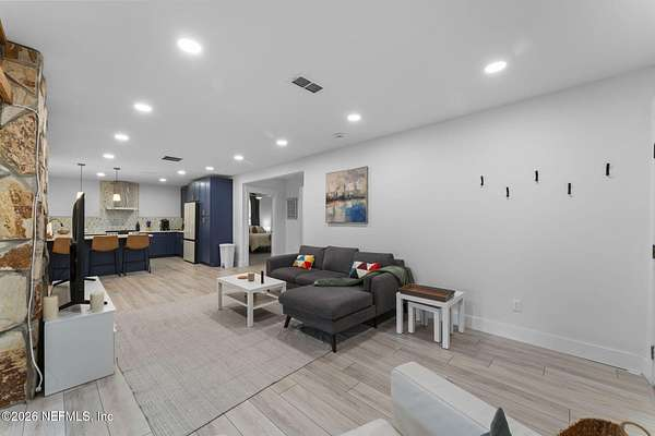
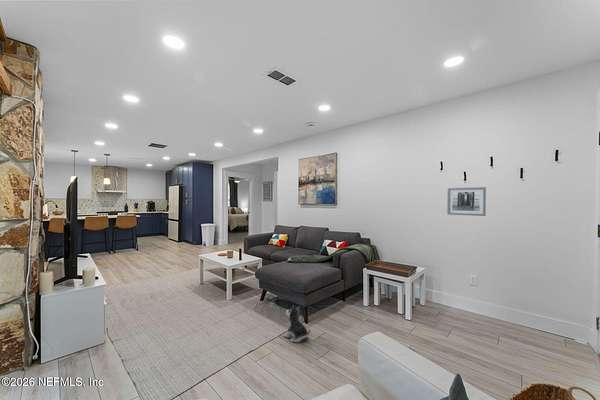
+ wall art (465, 201)
+ plush toy (297, 321)
